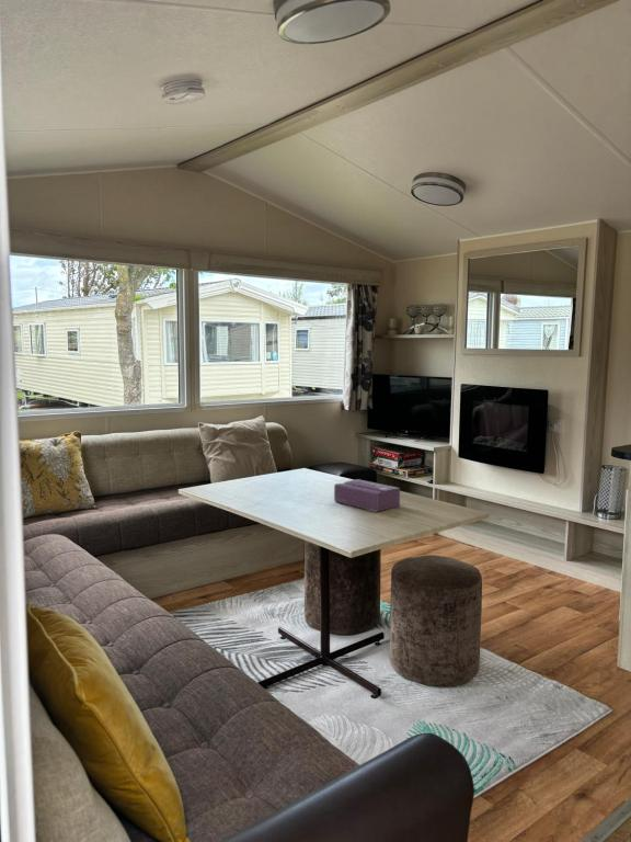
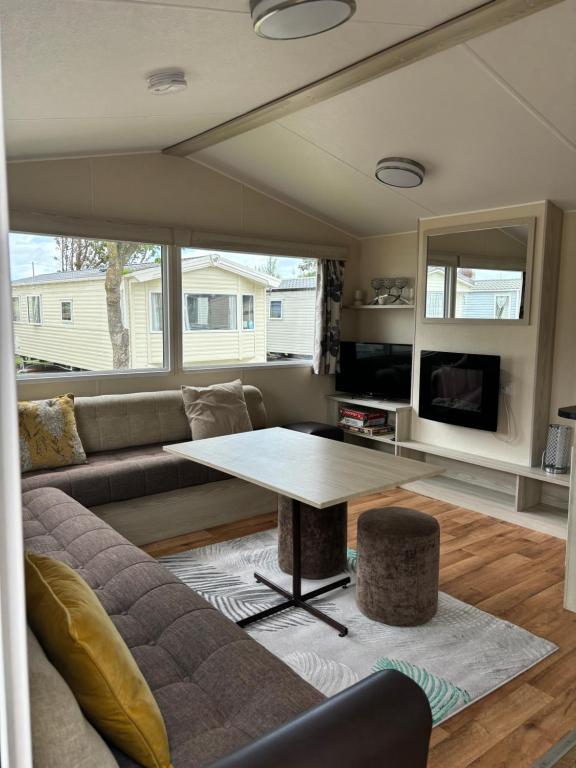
- tissue box (366, 494)
